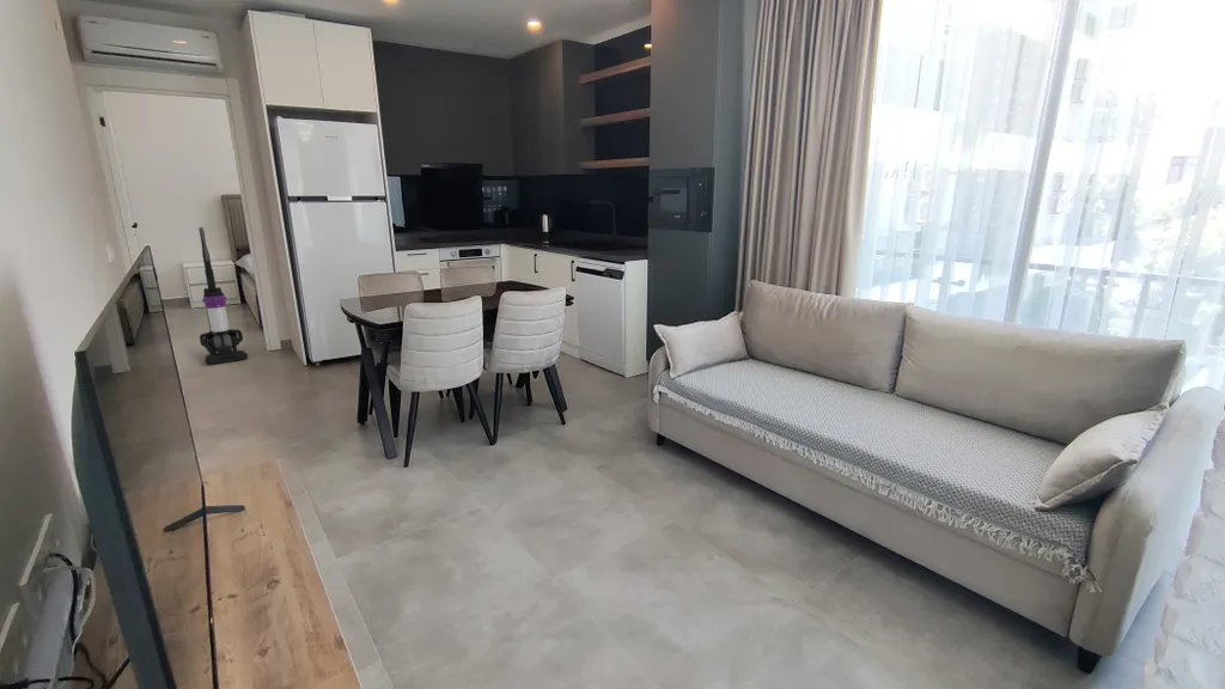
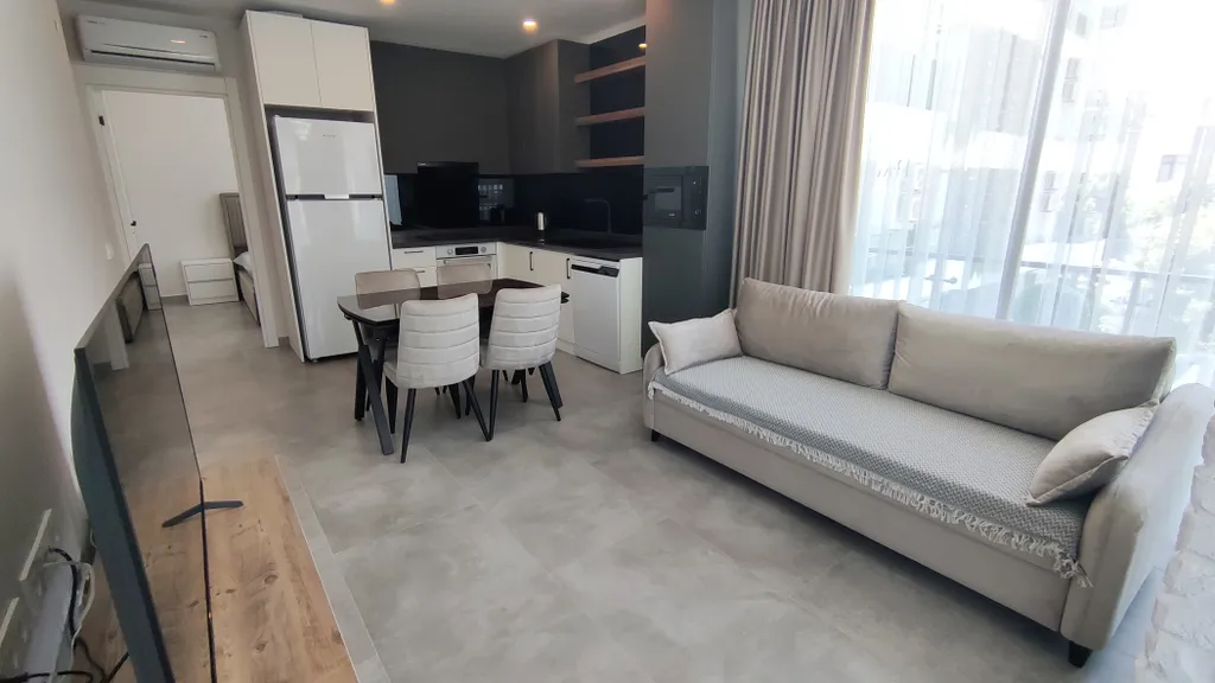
- vacuum cleaner (213, 294)
